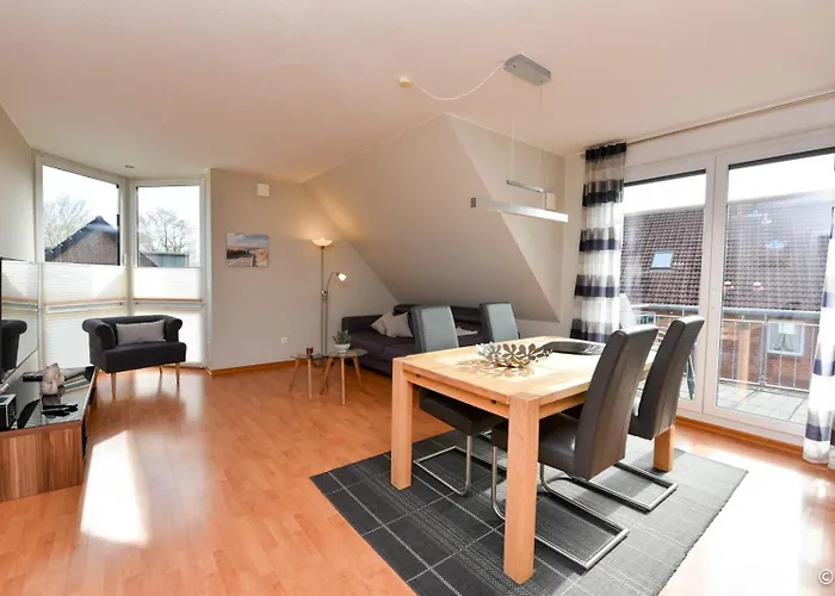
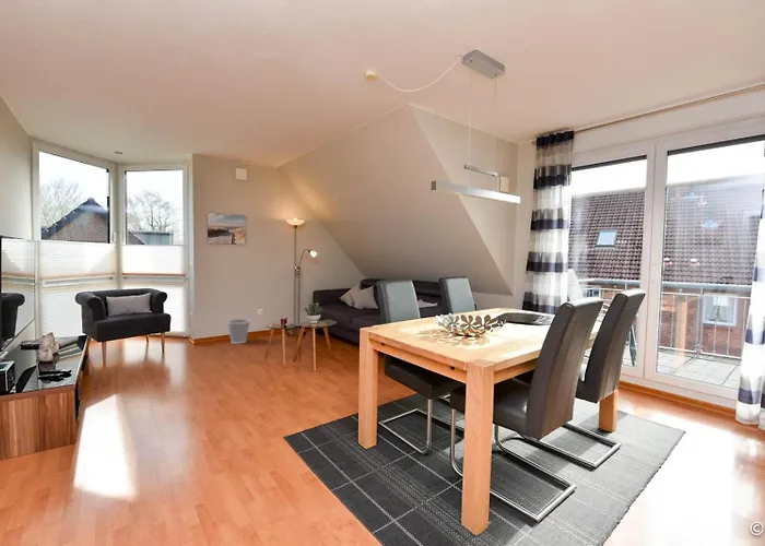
+ wastebasket (238, 331)
